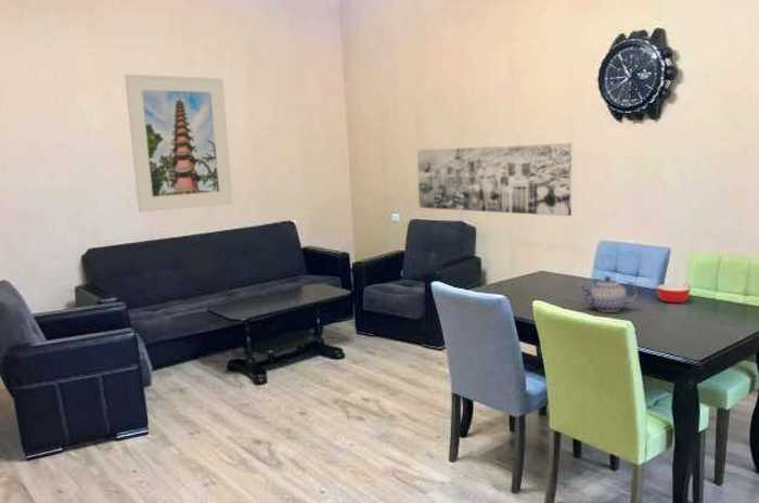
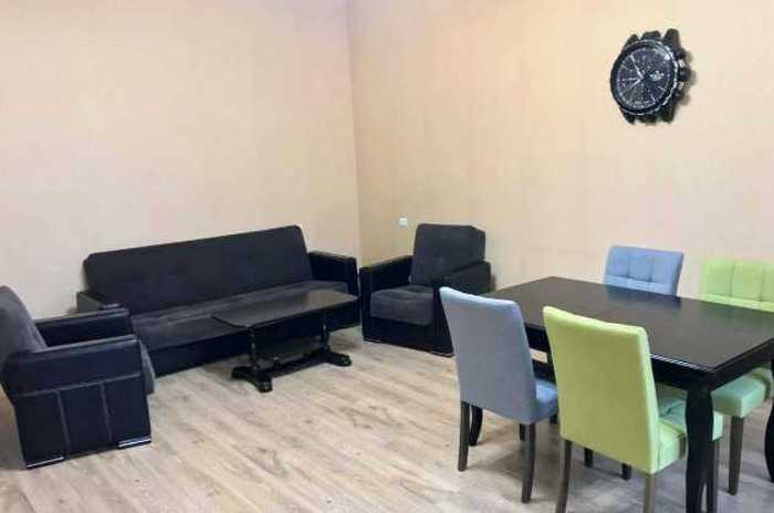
- teapot (607, 293)
- bowl (676, 293)
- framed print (181, 143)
- wall art (486, 179)
